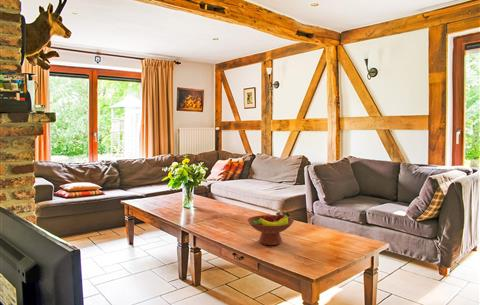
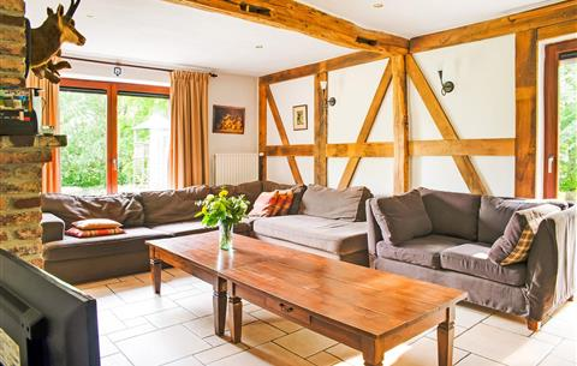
- fruit bowl (270, 226)
